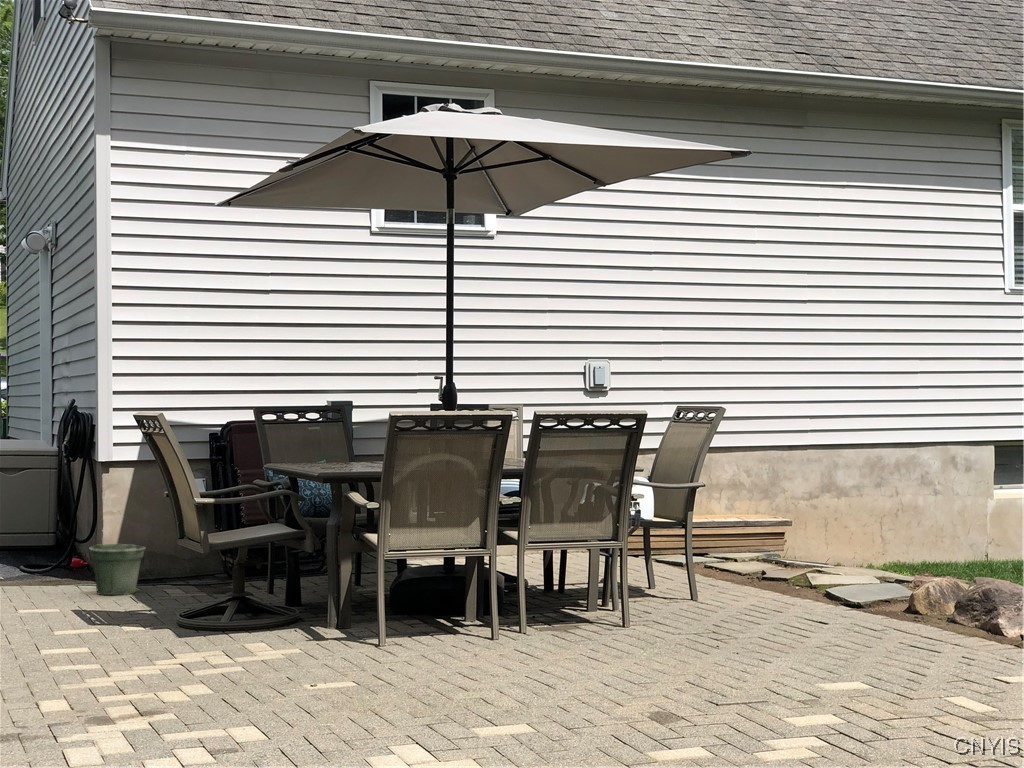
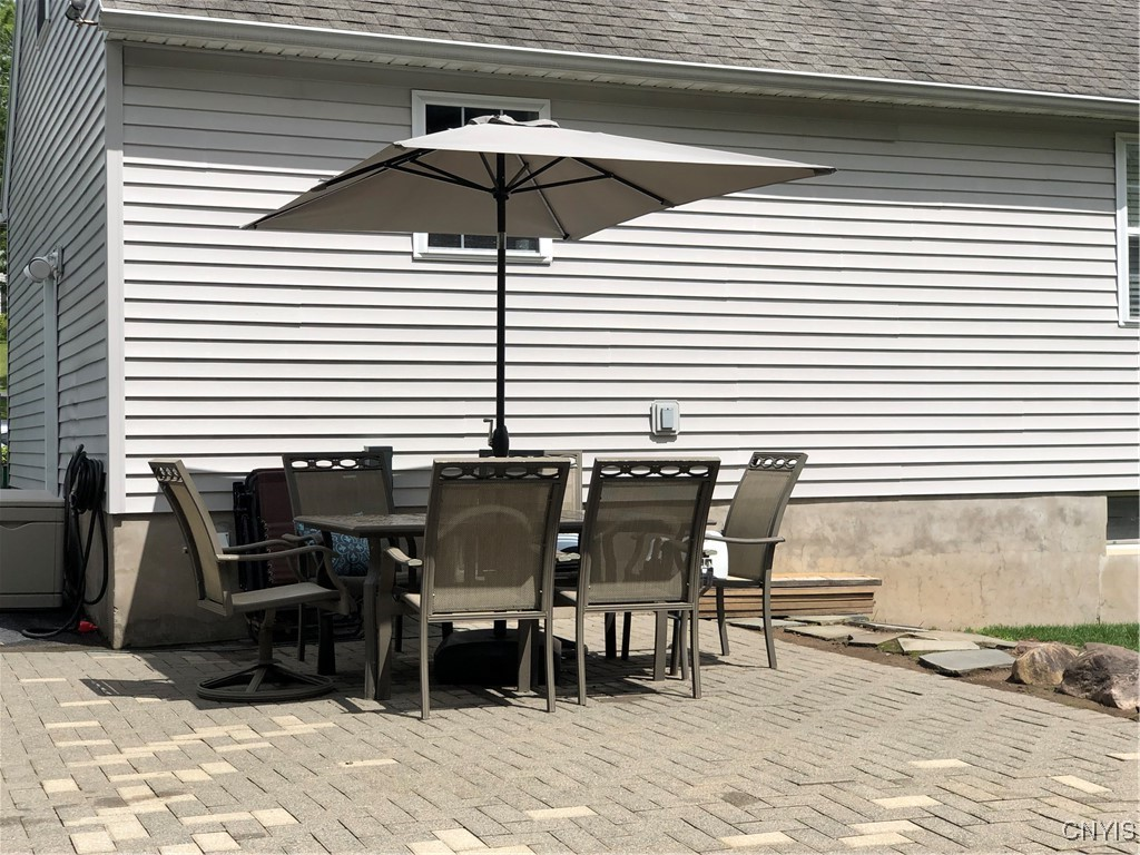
- flower pot (117, 569)
